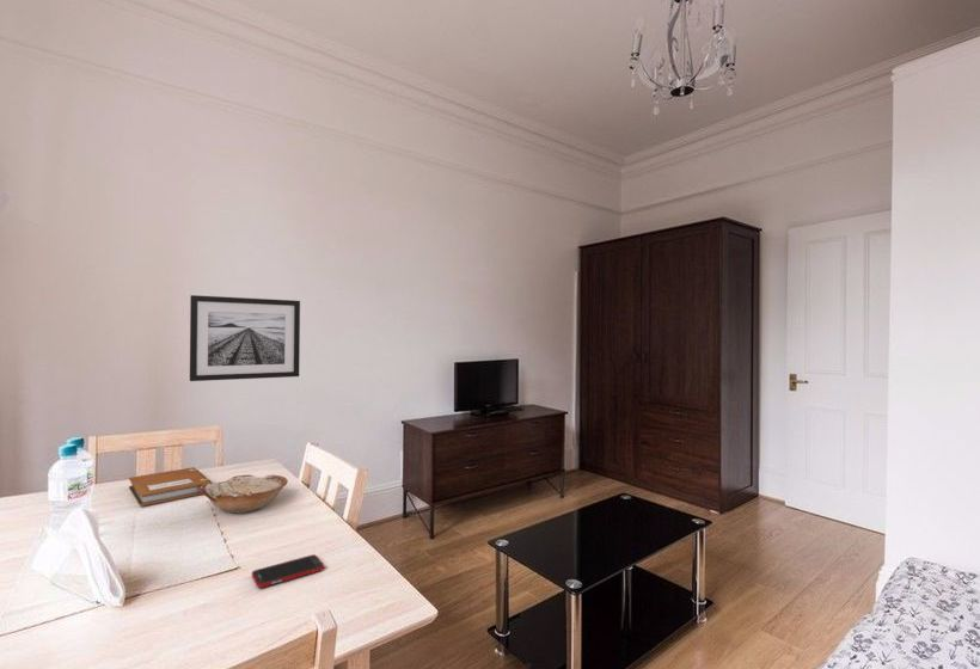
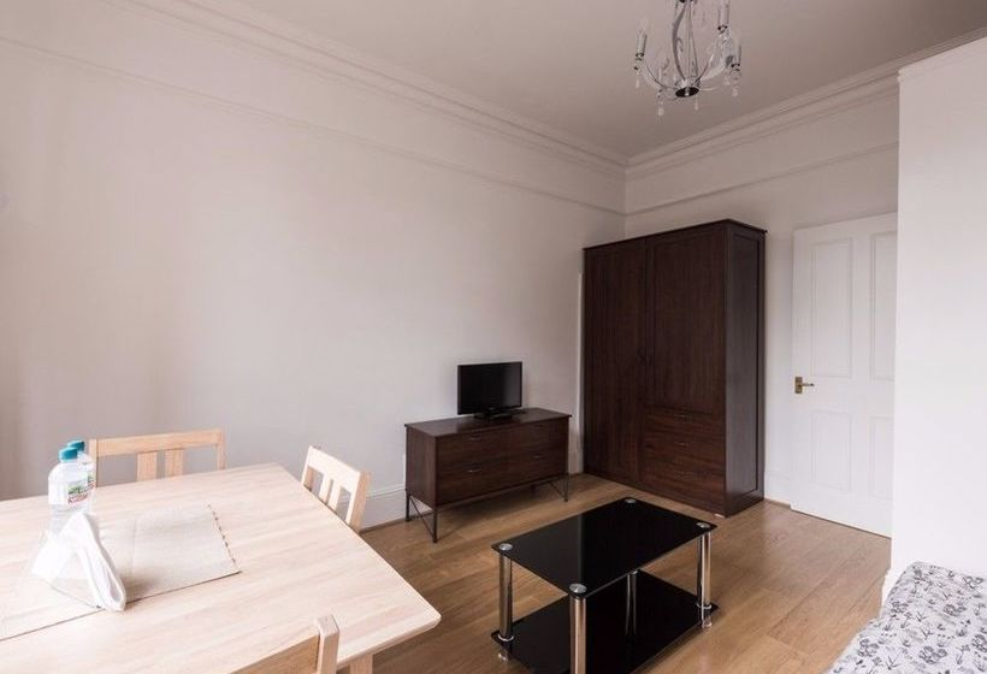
- bowl (246, 495)
- cell phone (288, 570)
- notebook (171, 484)
- wall art (247, 338)
